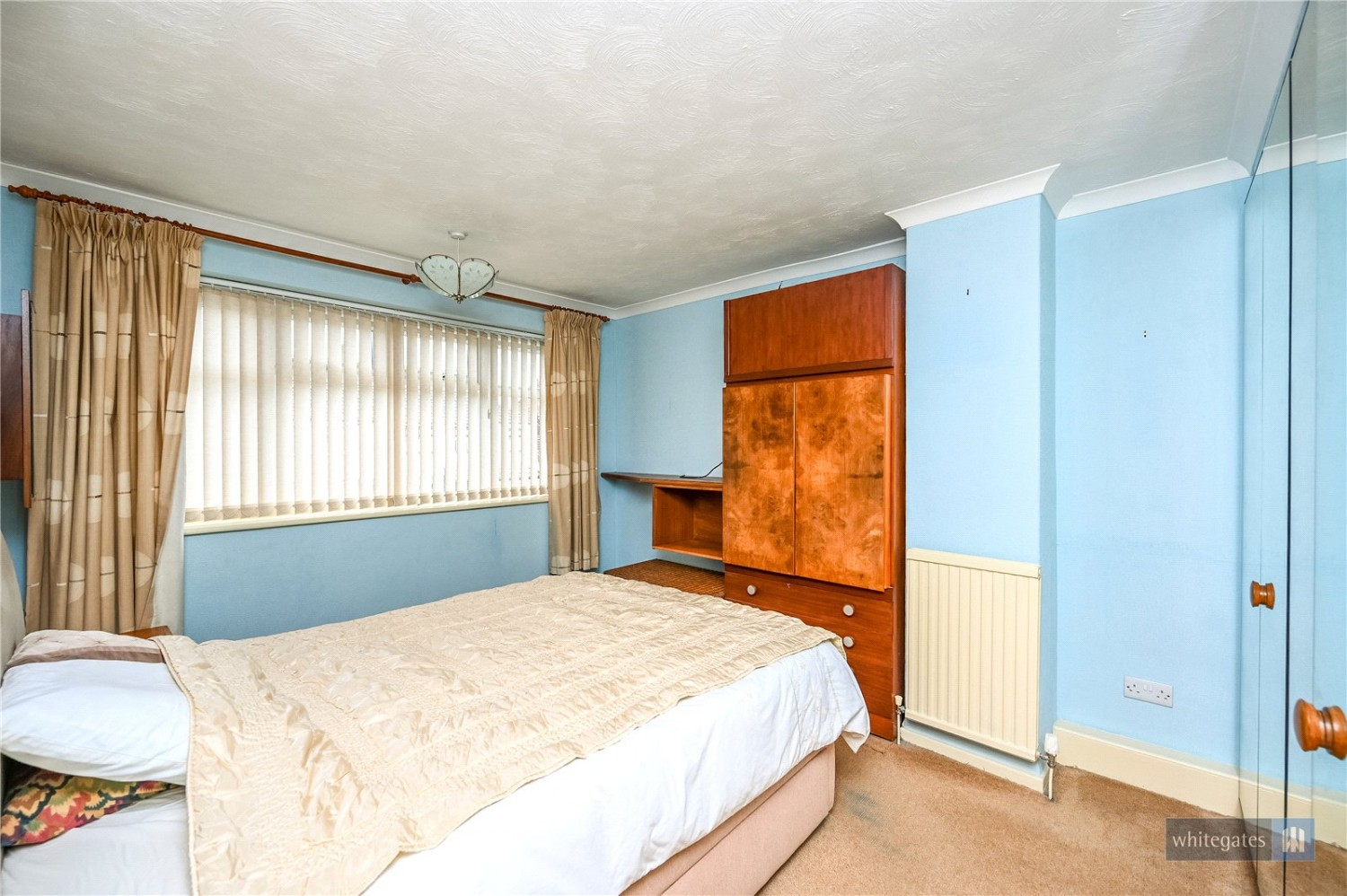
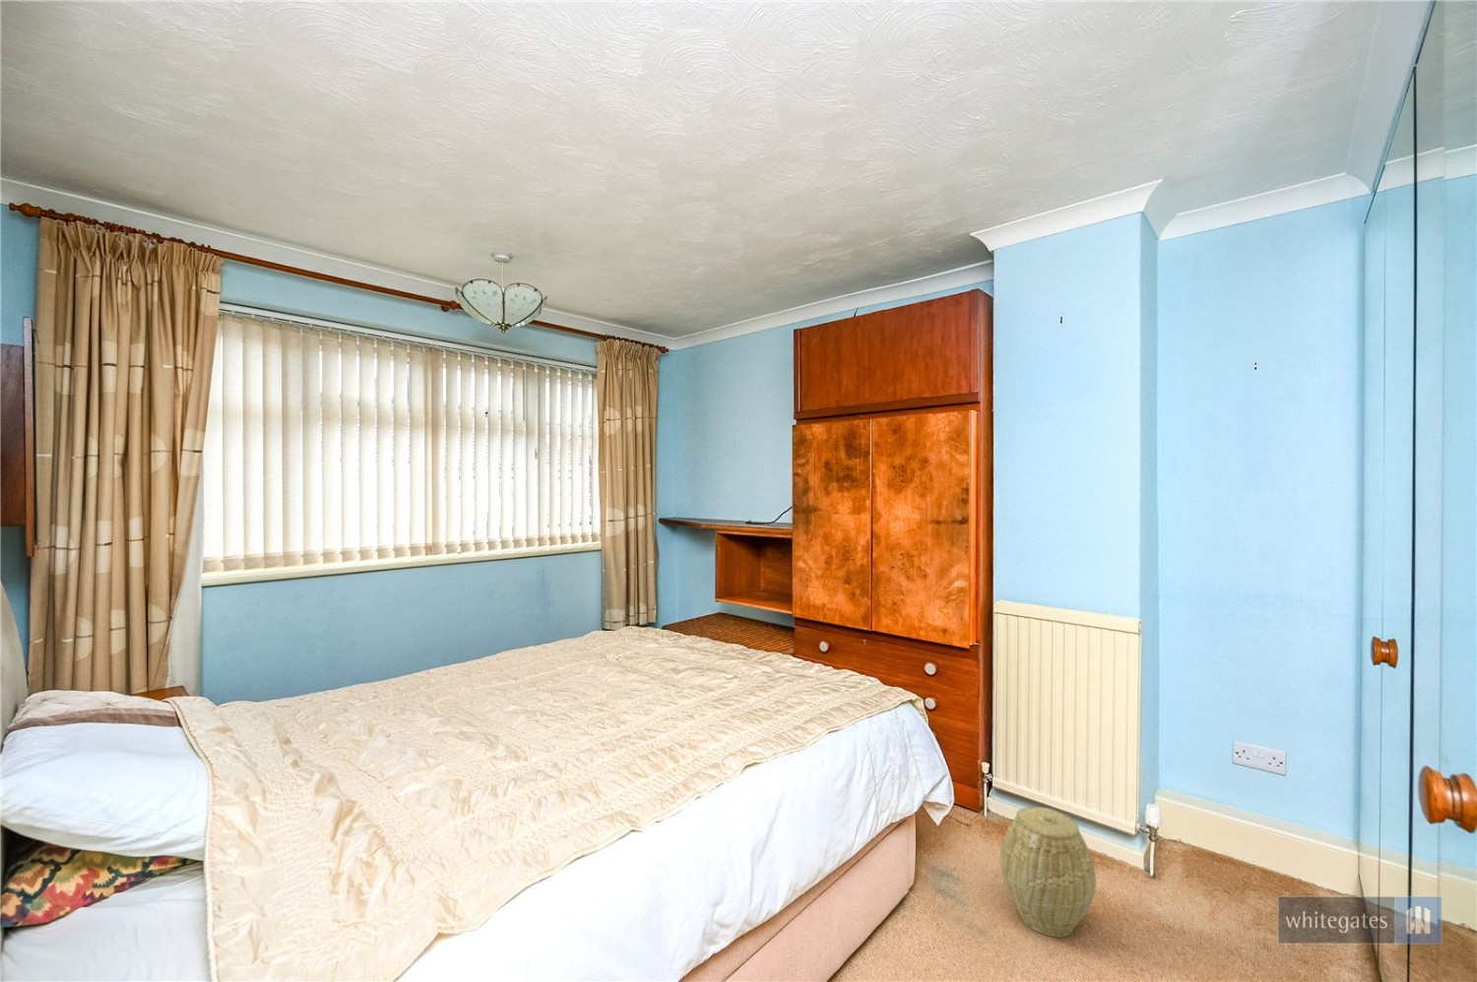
+ woven basket (1046, 867)
